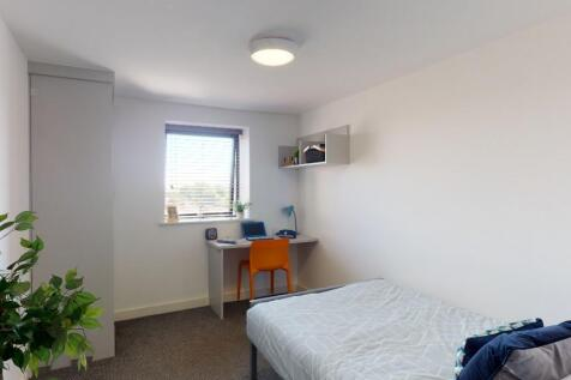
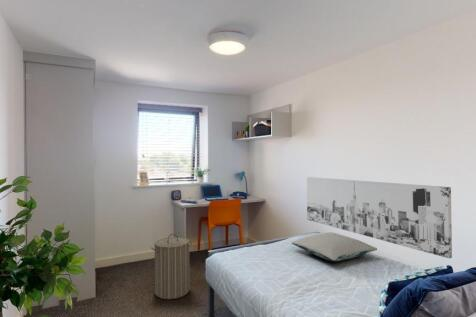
+ laundry hamper (172, 262)
+ pillow (332, 245)
+ wall art (361, 207)
